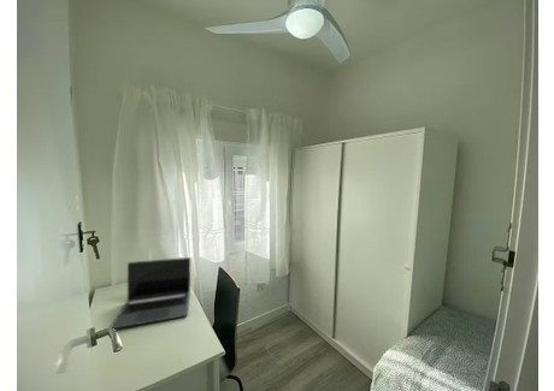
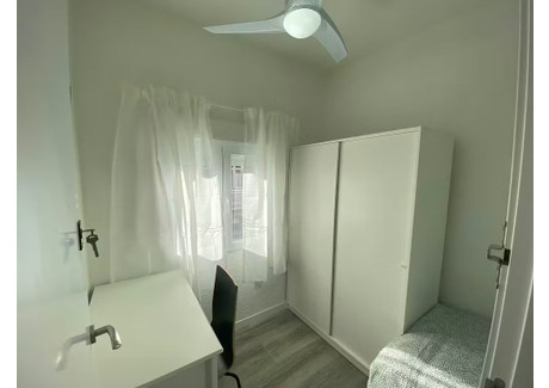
- laptop (155, 288)
